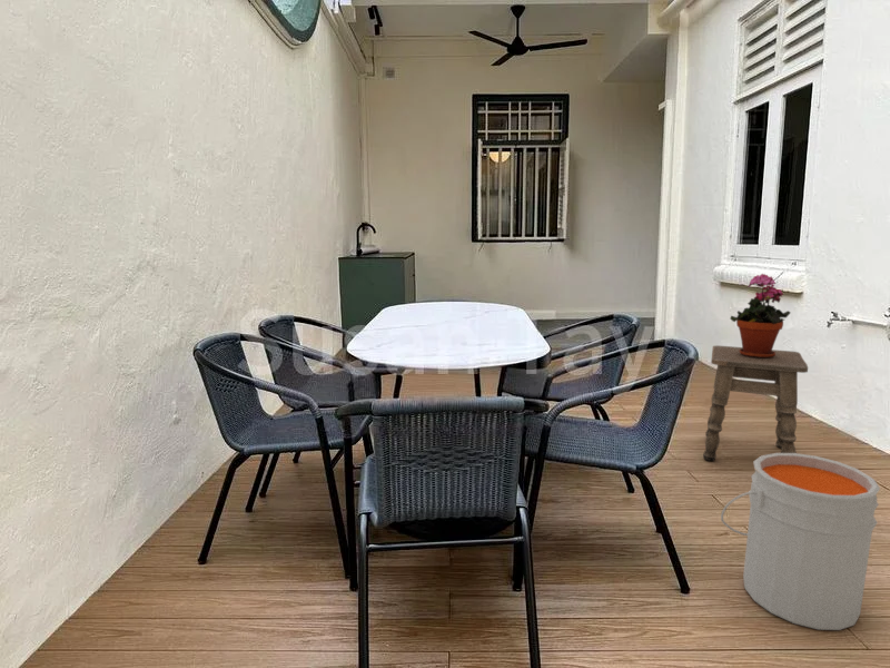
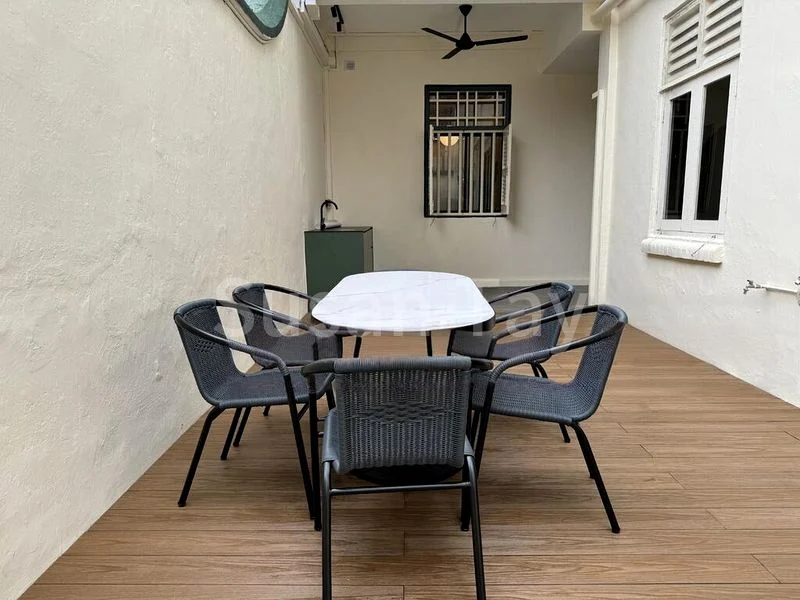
- potted plant (761, 314)
- bucket (804, 534)
- side table (754, 393)
